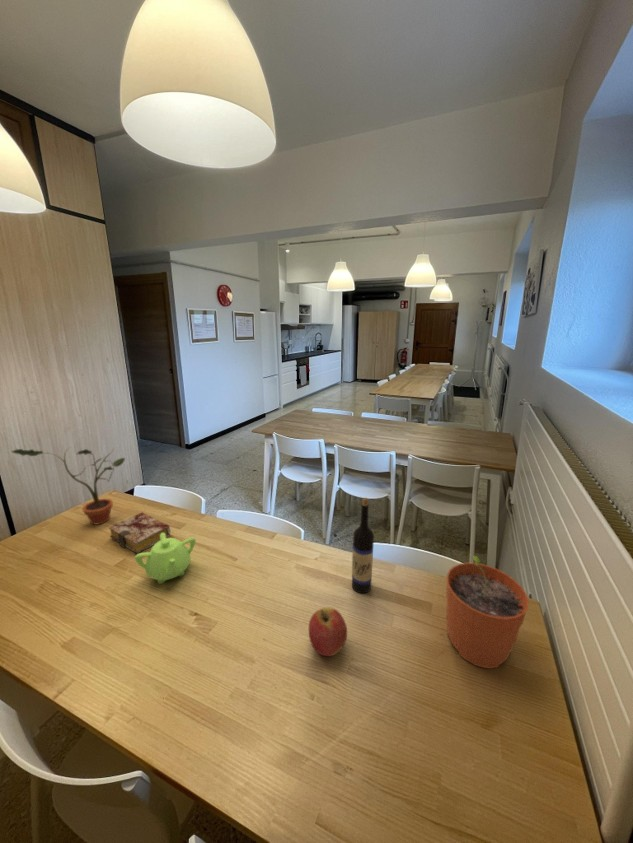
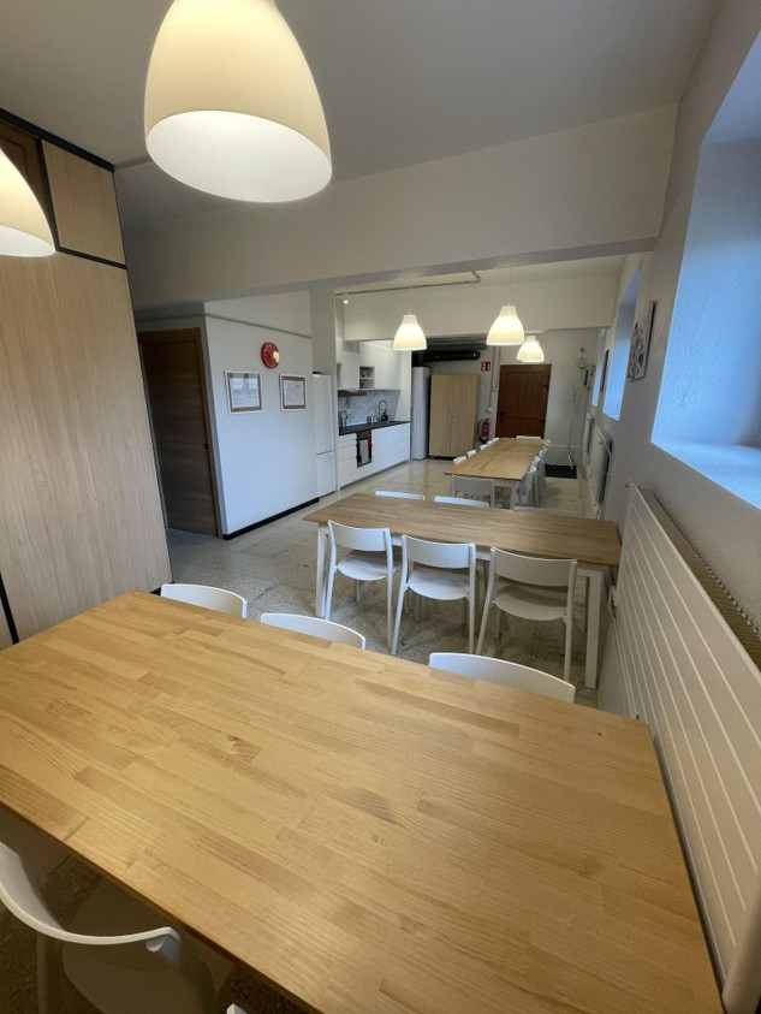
- teapot (168, 558)
- wine bottle (363, 544)
- apple (327, 629)
- plant pot (483, 601)
- potted plant (83, 483)
- book (139, 531)
